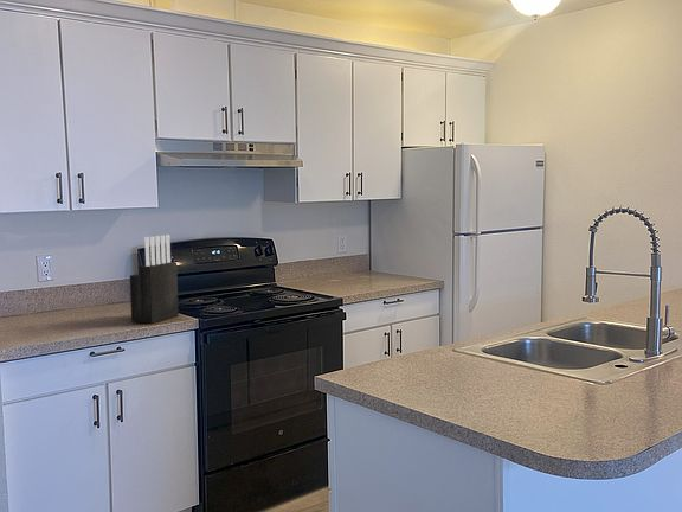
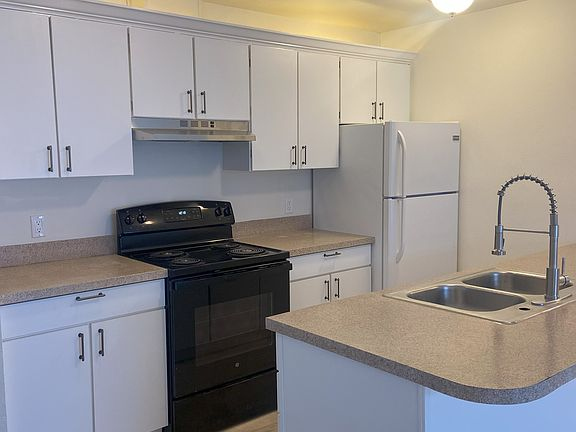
- knife block (152, 277)
